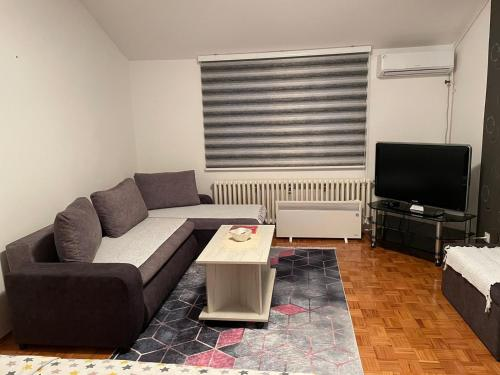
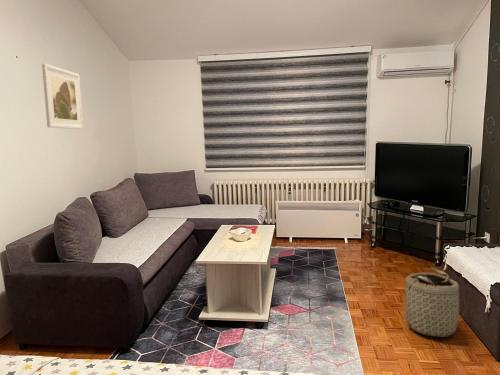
+ basket (434, 300)
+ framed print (64, 99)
